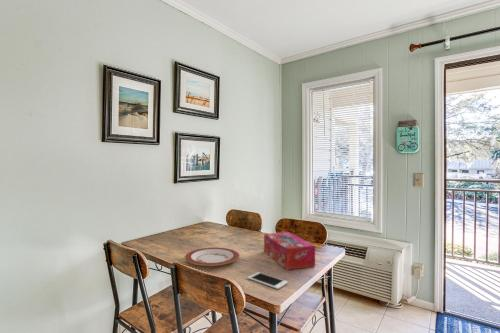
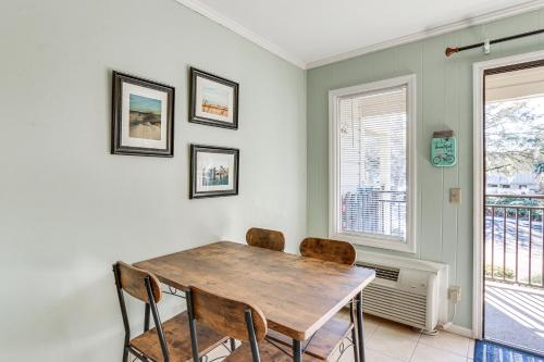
- cell phone (267, 280)
- tissue box (287, 248)
- plate (212, 257)
